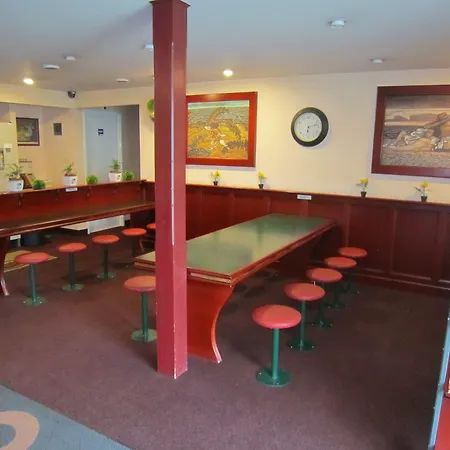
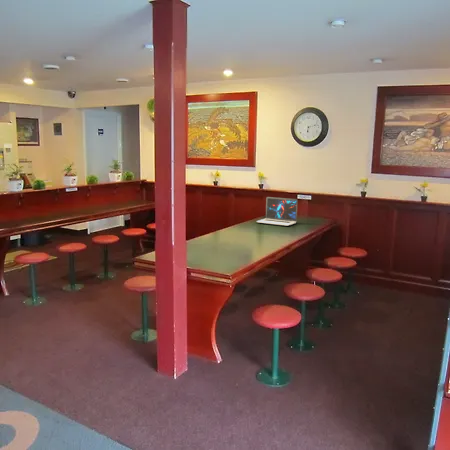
+ laptop (277, 211)
